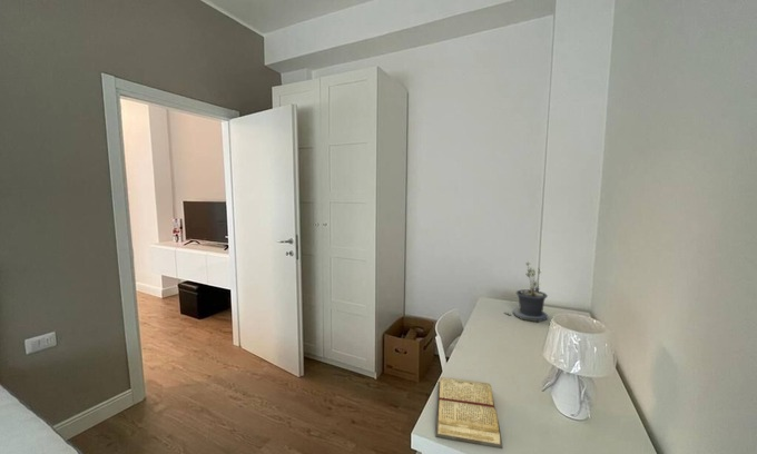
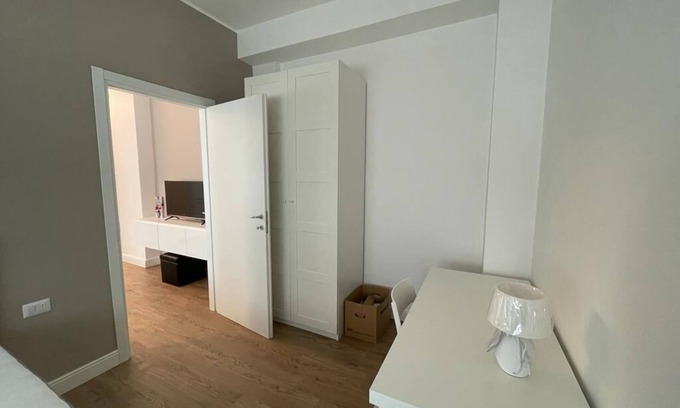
- potted plant (530, 288)
- diary (465, 403)
